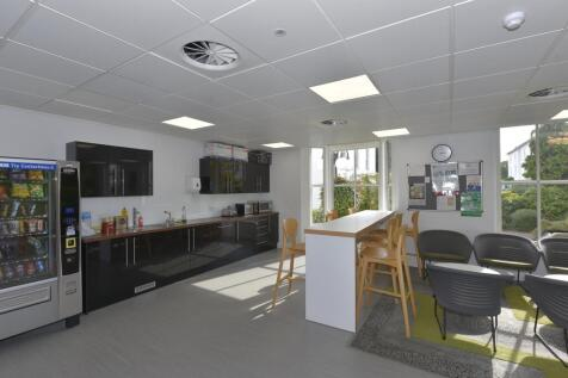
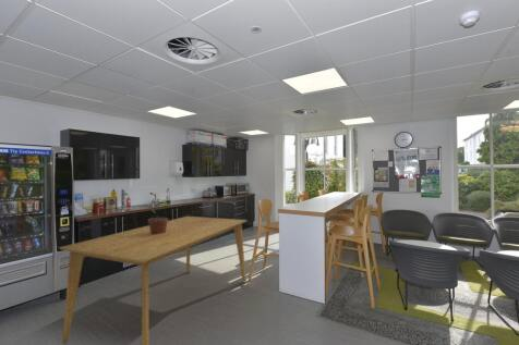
+ potted plant (158, 218)
+ dining table (186, 268)
